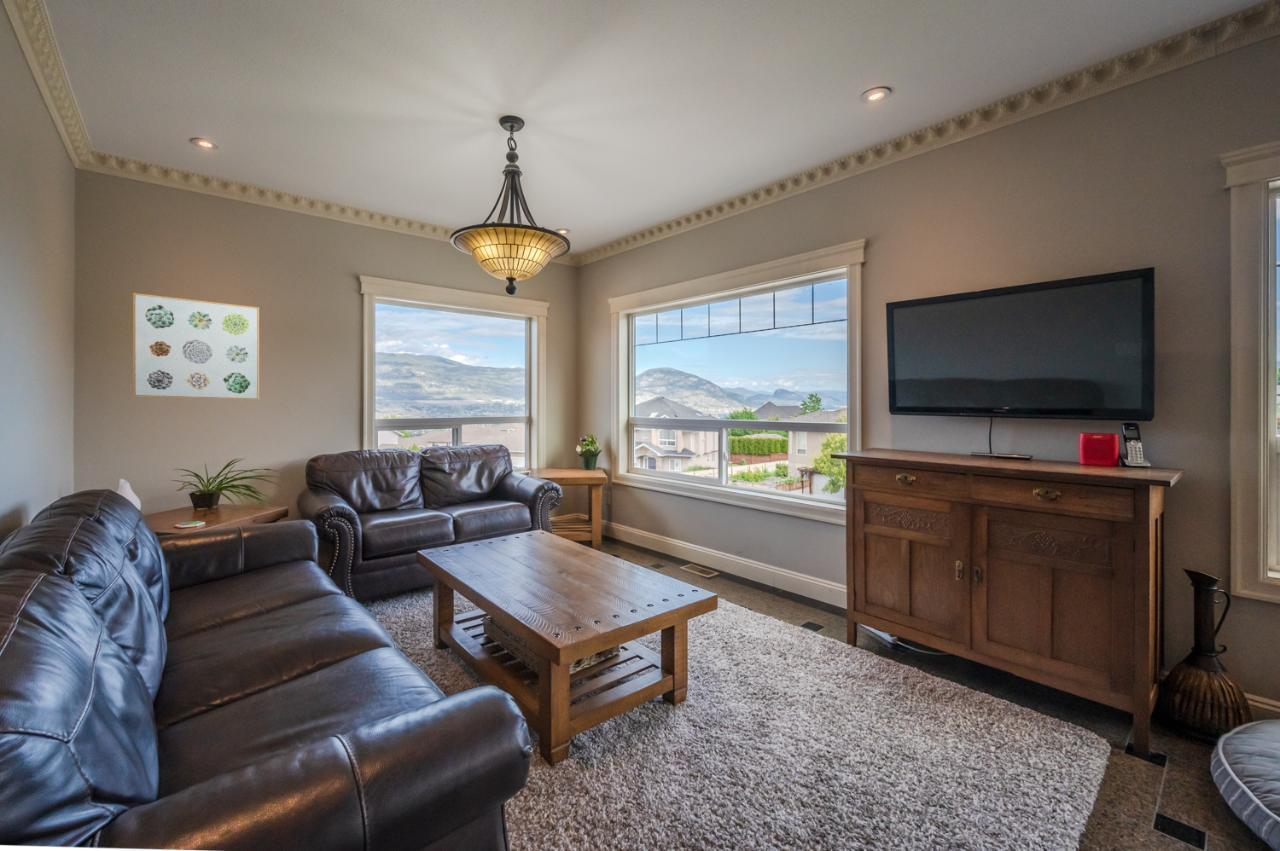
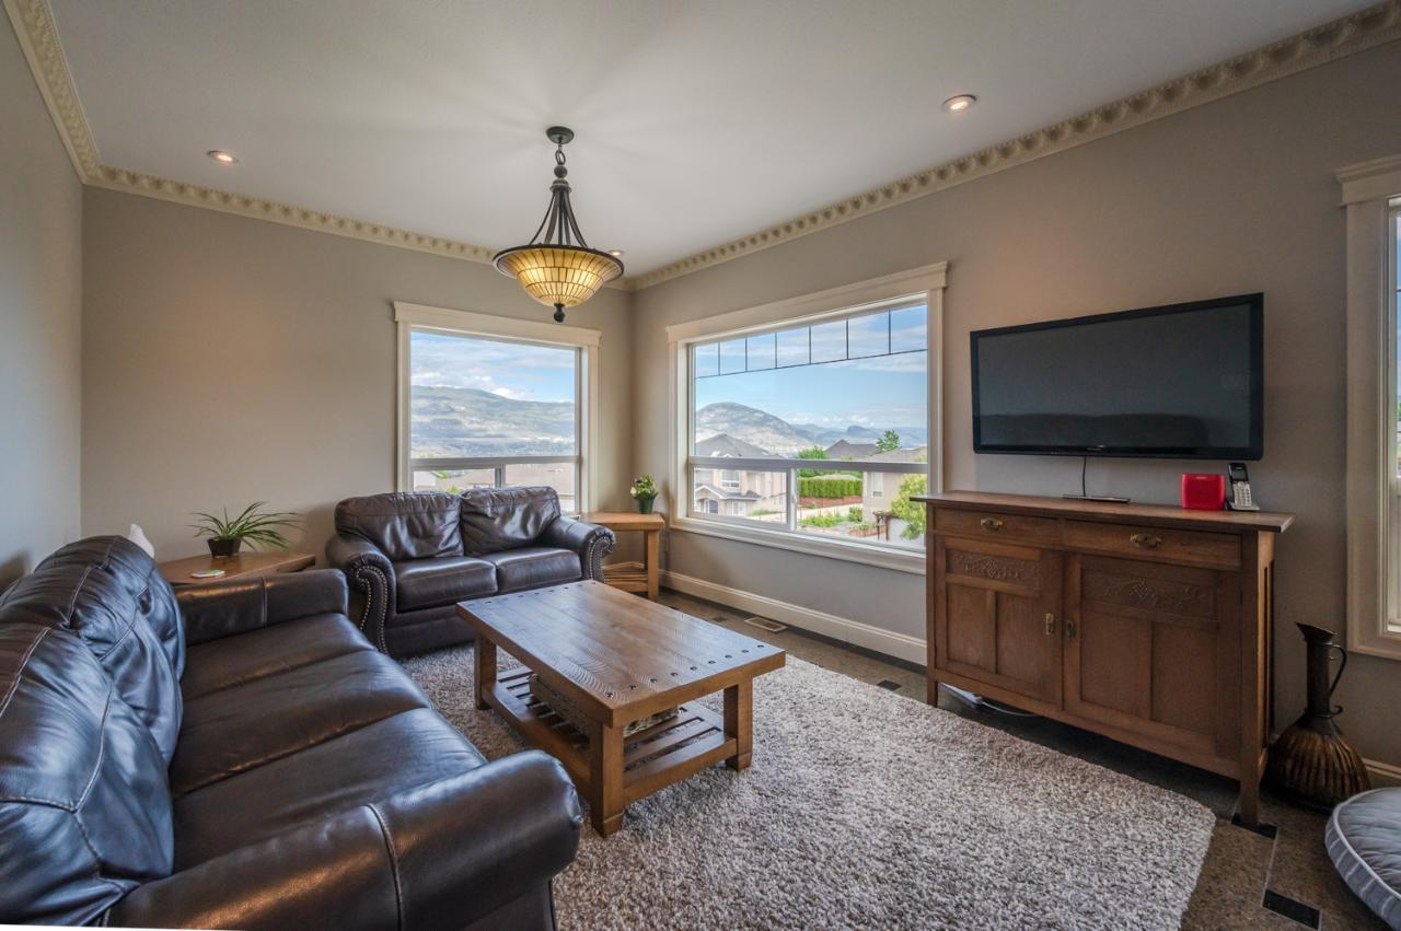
- wall art (199, 349)
